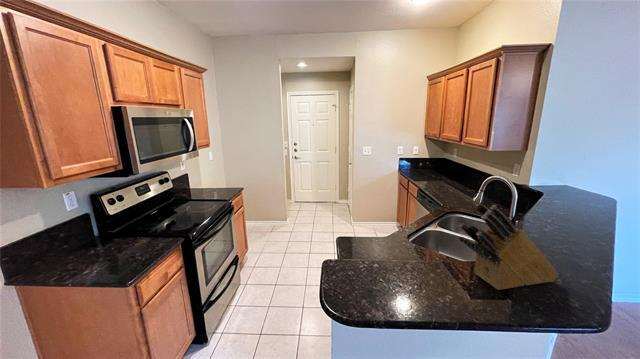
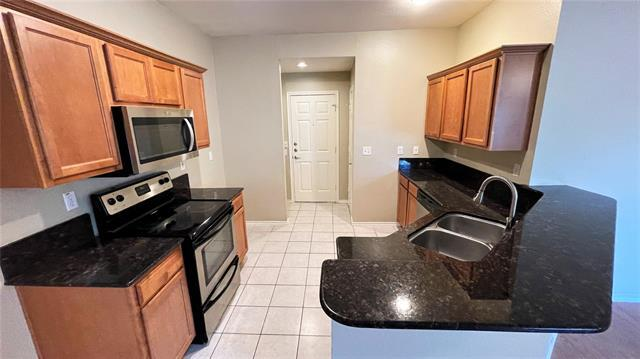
- knife block (509, 241)
